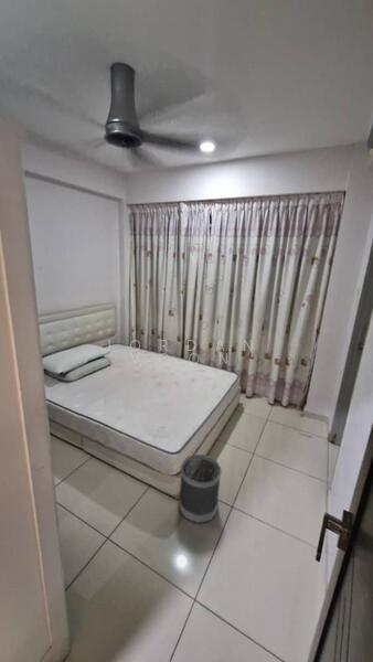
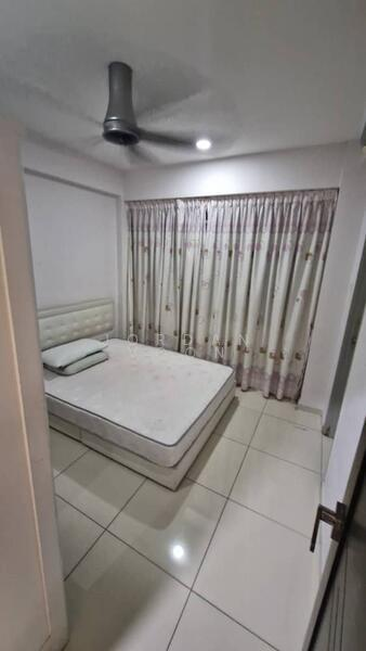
- wastebasket (199, 487)
